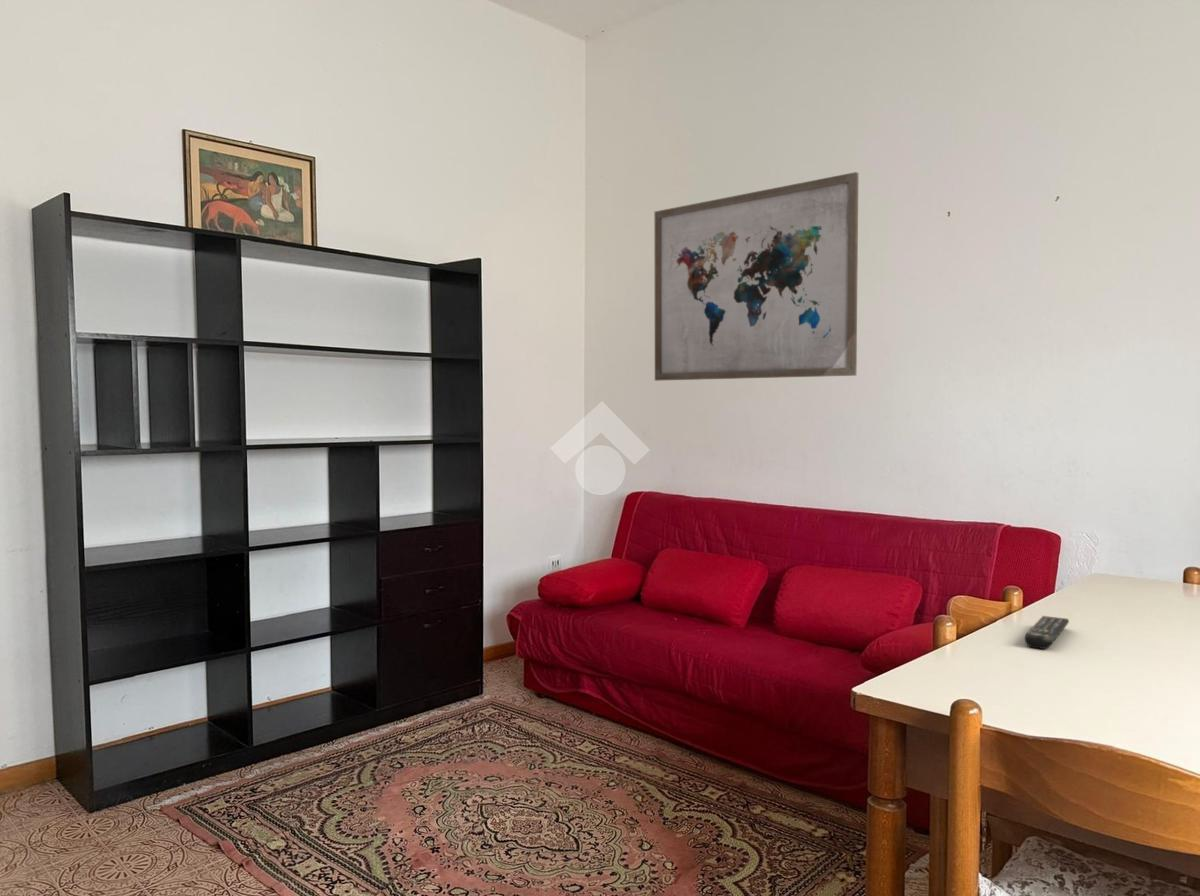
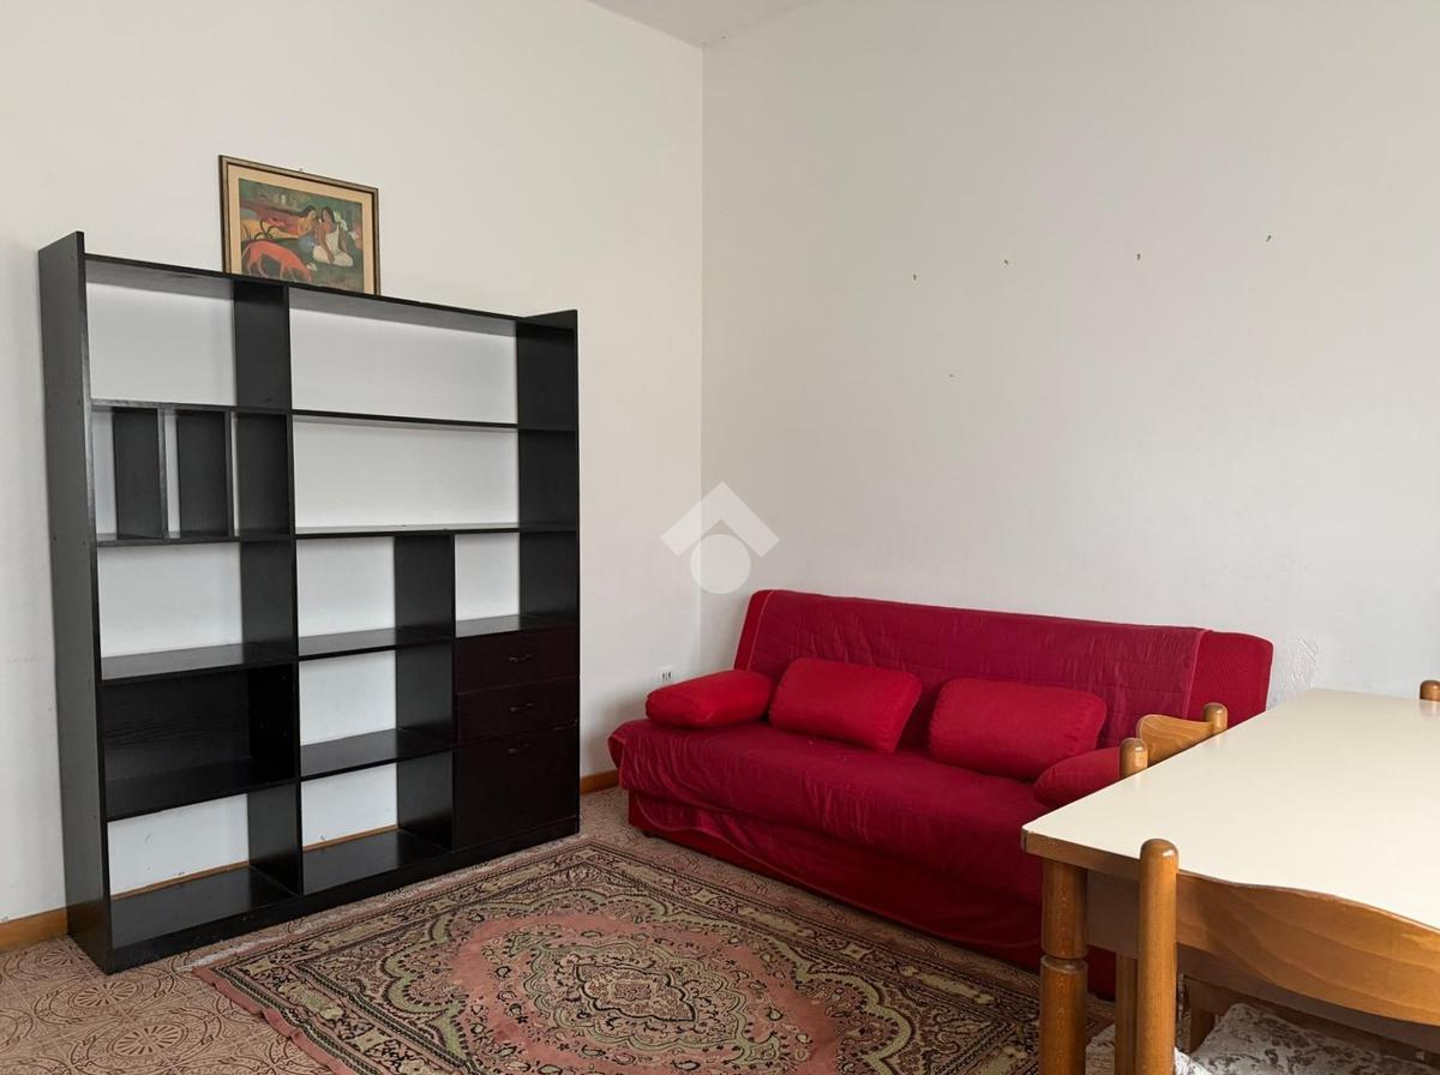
- wall art (746, 286)
- remote control (1047, 630)
